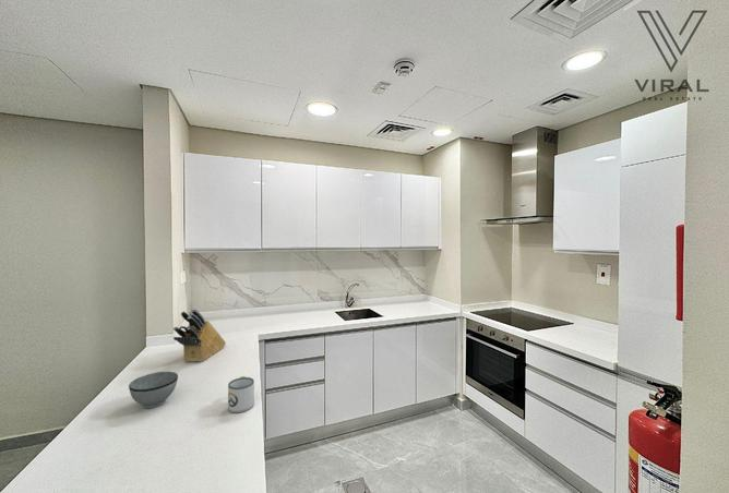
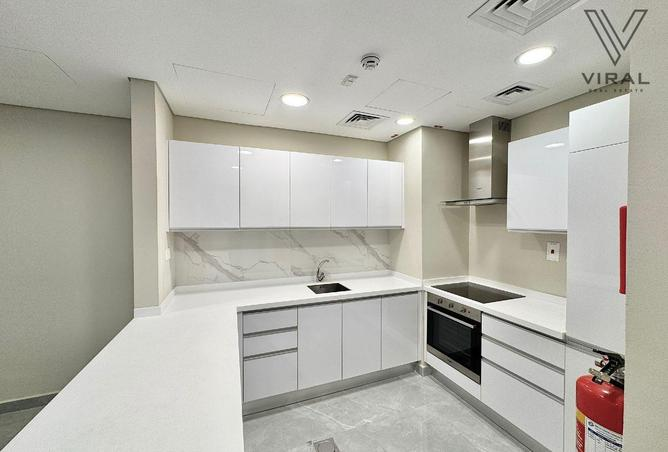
- mug (241, 392)
- bowl (154, 392)
- knife block (201, 330)
